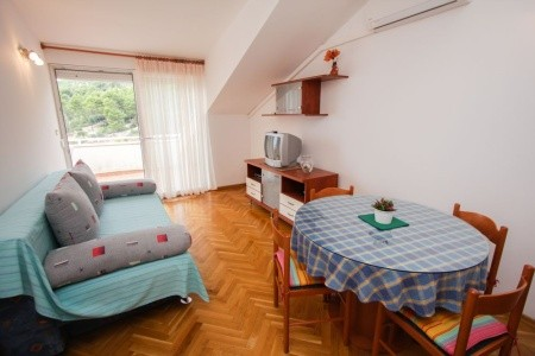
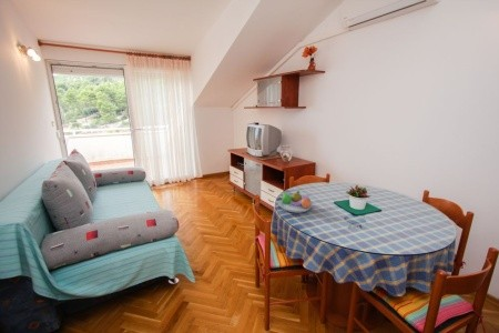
+ fruit bowl (294, 200)
